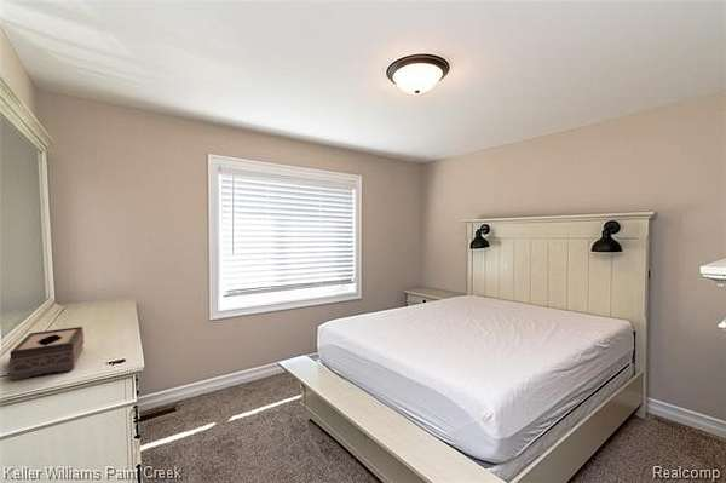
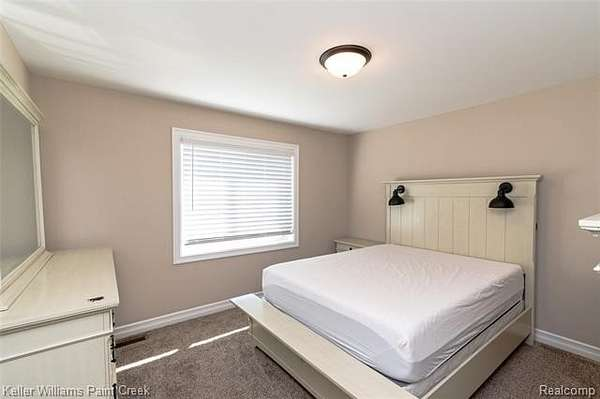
- tissue box (51, 350)
